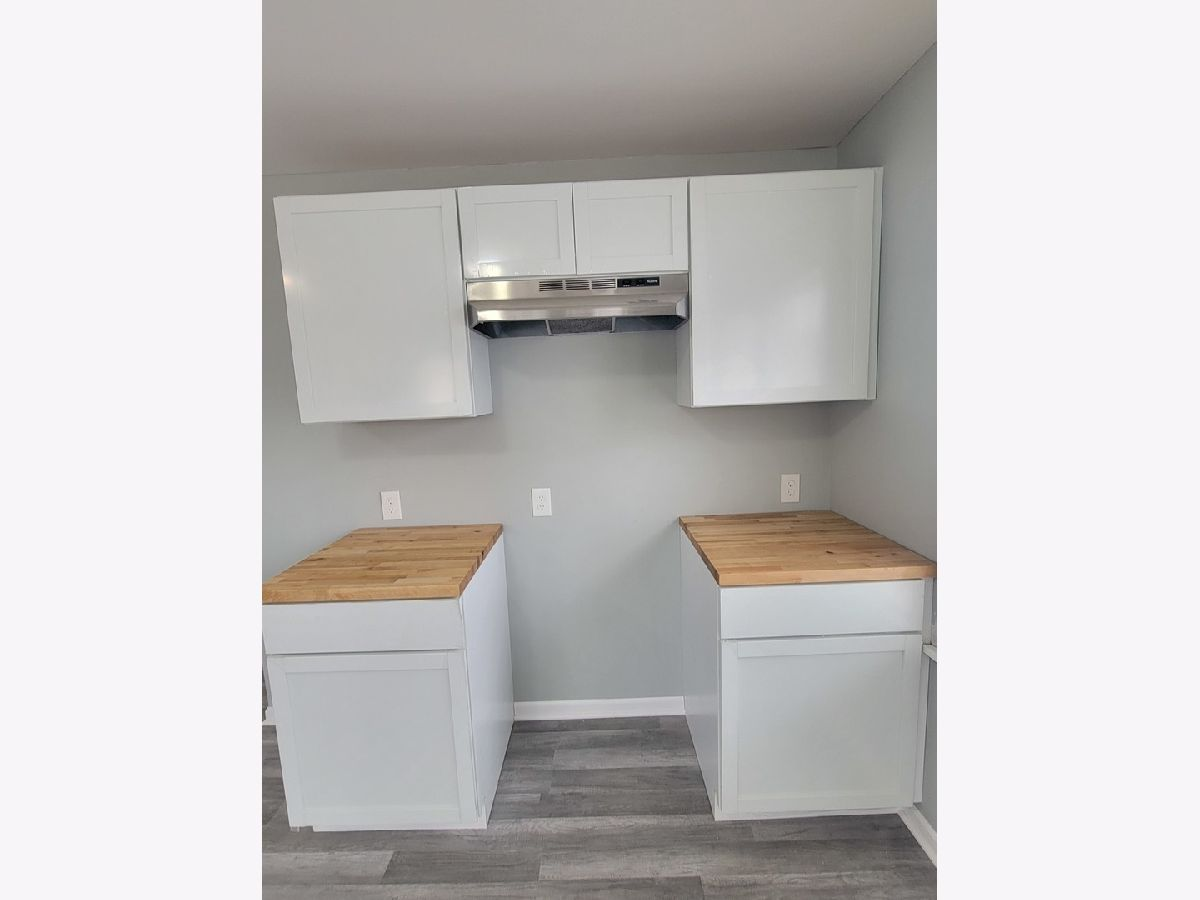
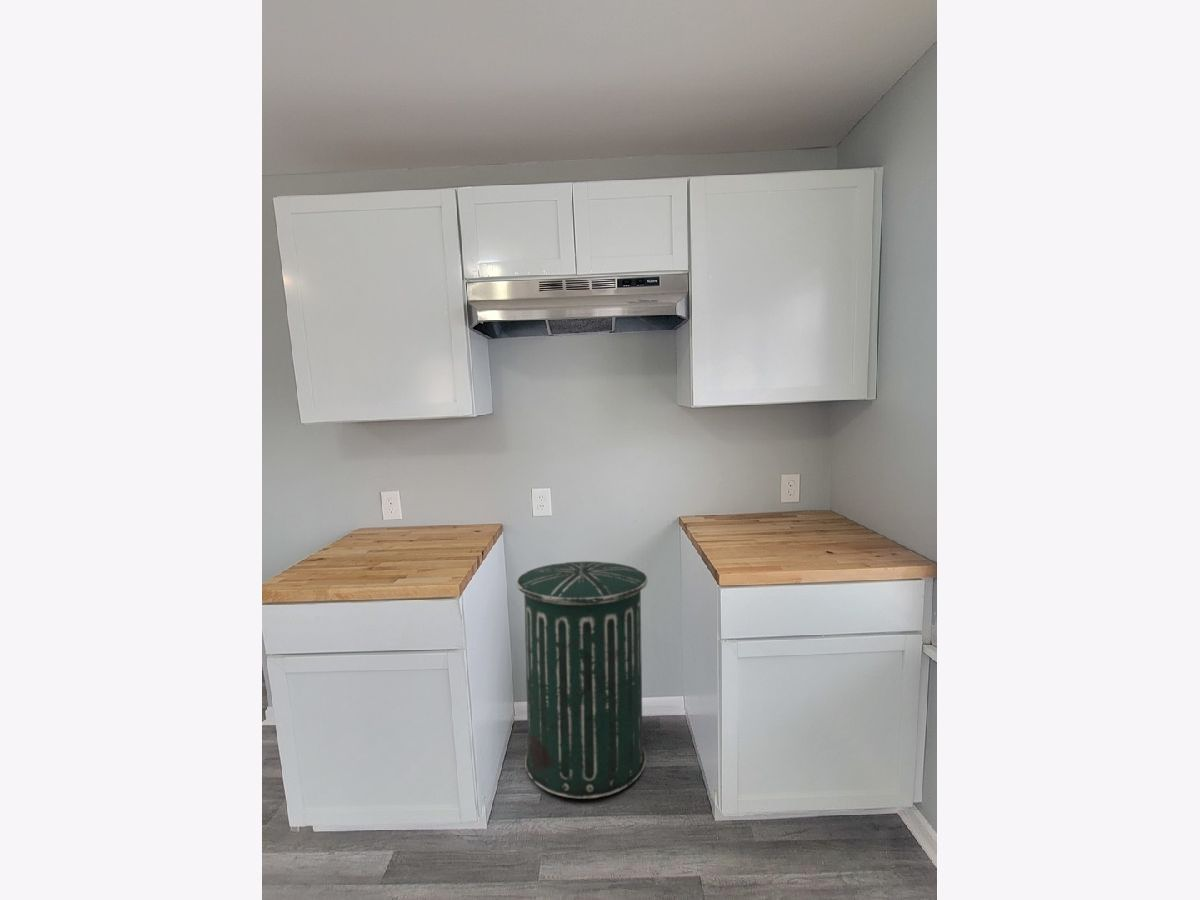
+ trash can (583, 662)
